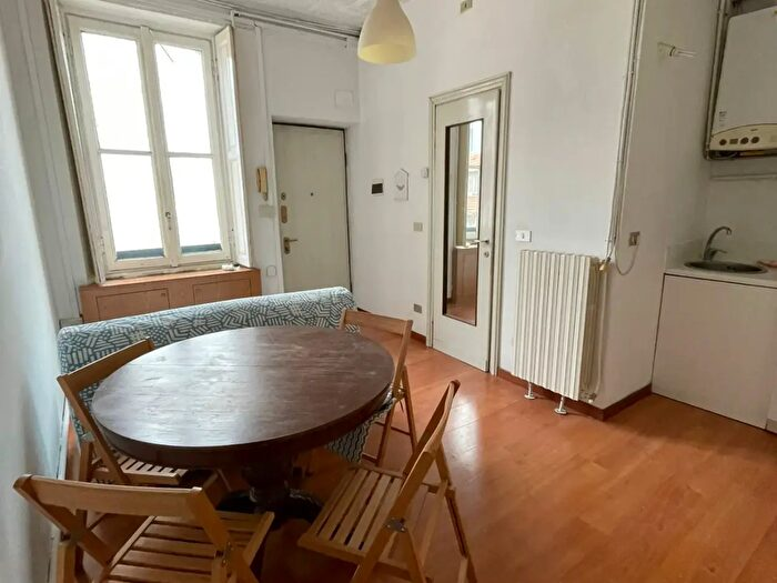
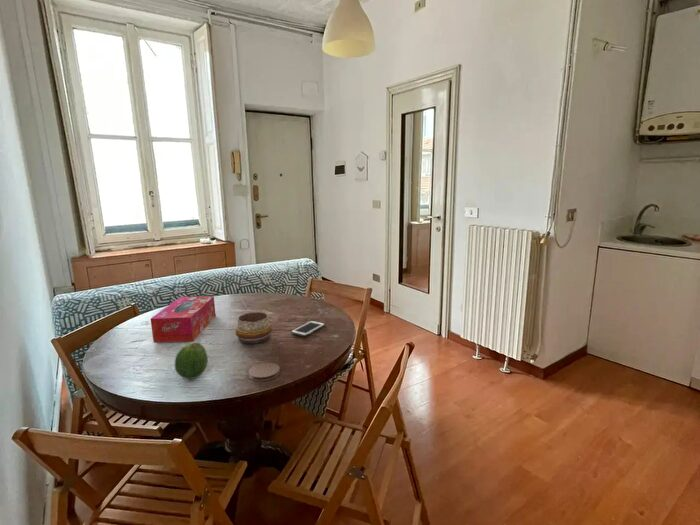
+ tissue box (186, 317)
+ coaster (264, 371)
+ decorative bowl (253, 328)
+ fruit (191, 359)
+ cell phone (308, 328)
